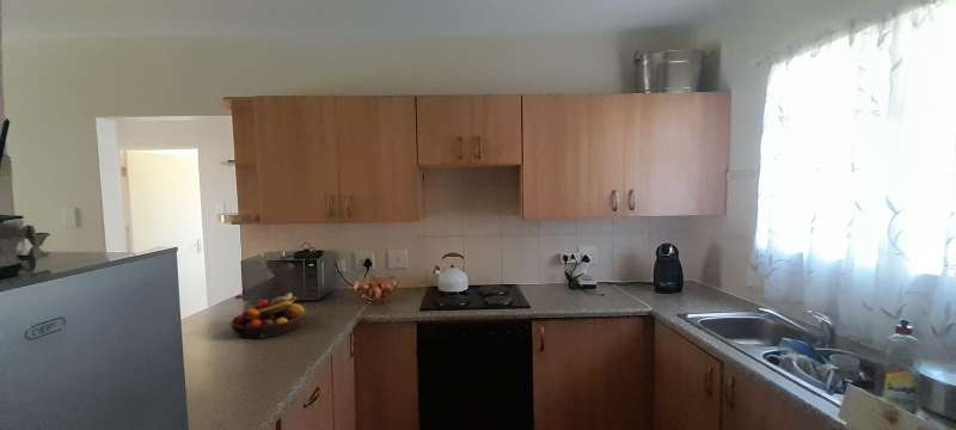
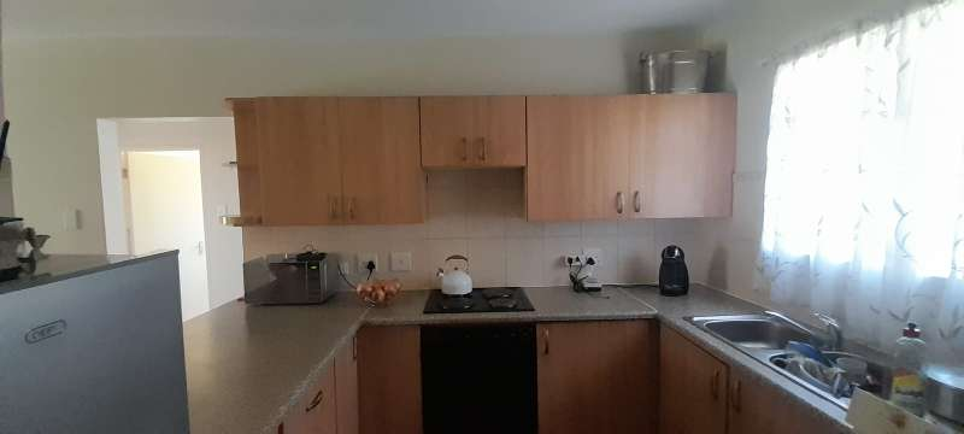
- fruit bowl (270, 312)
